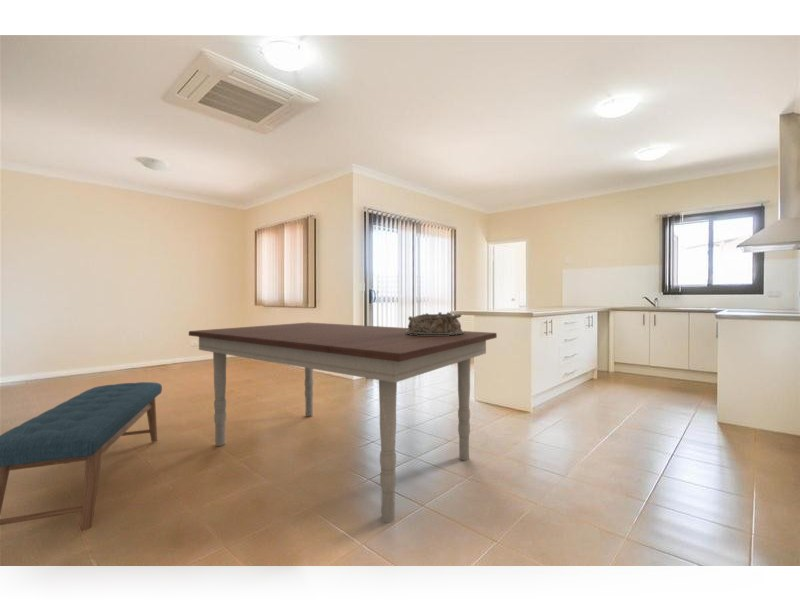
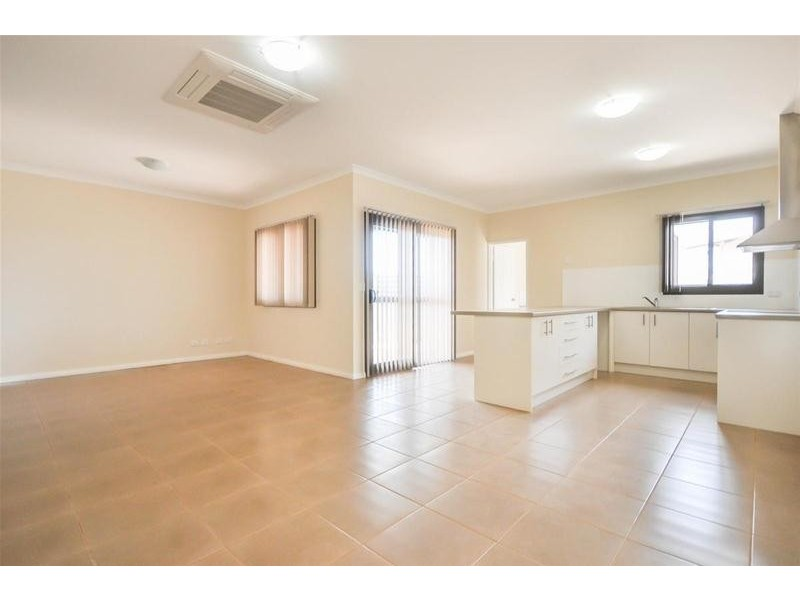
- bench (93, 440)
- dining table (340, 373)
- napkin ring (435, 323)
